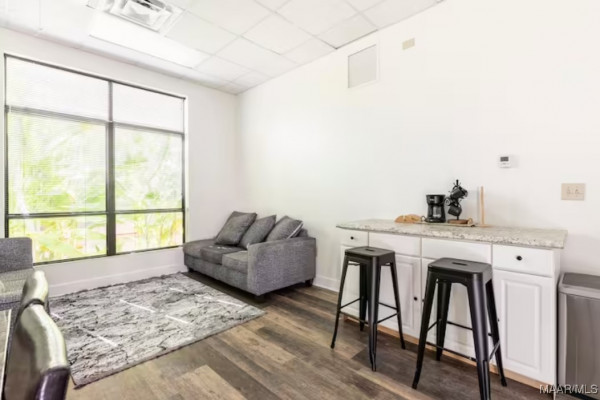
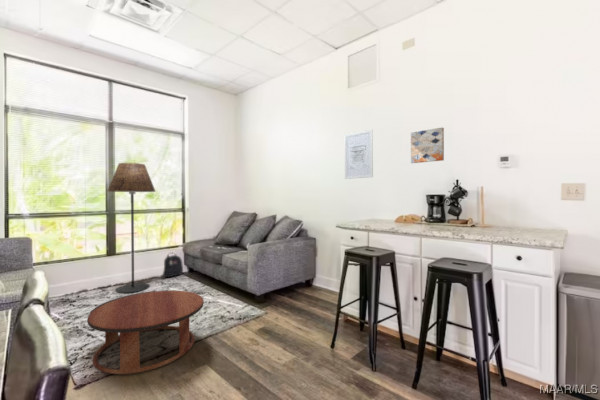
+ wall art (426, 146)
+ floor lamp (132, 226)
+ coffee table (147, 326)
+ wall art (358, 155)
+ backpack (172, 264)
